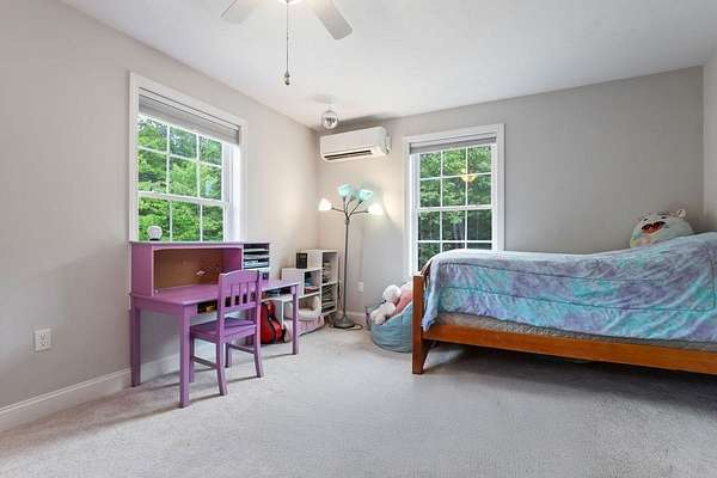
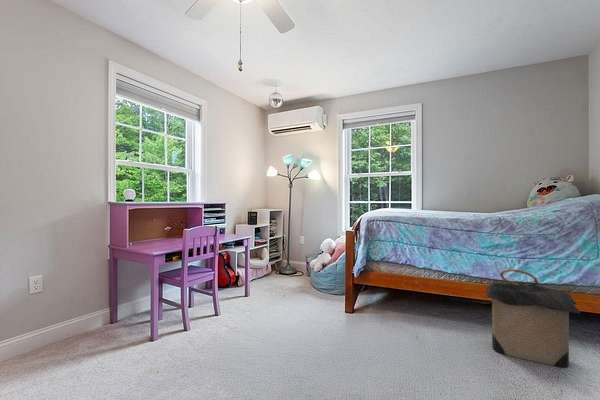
+ laundry hamper (529, 311)
